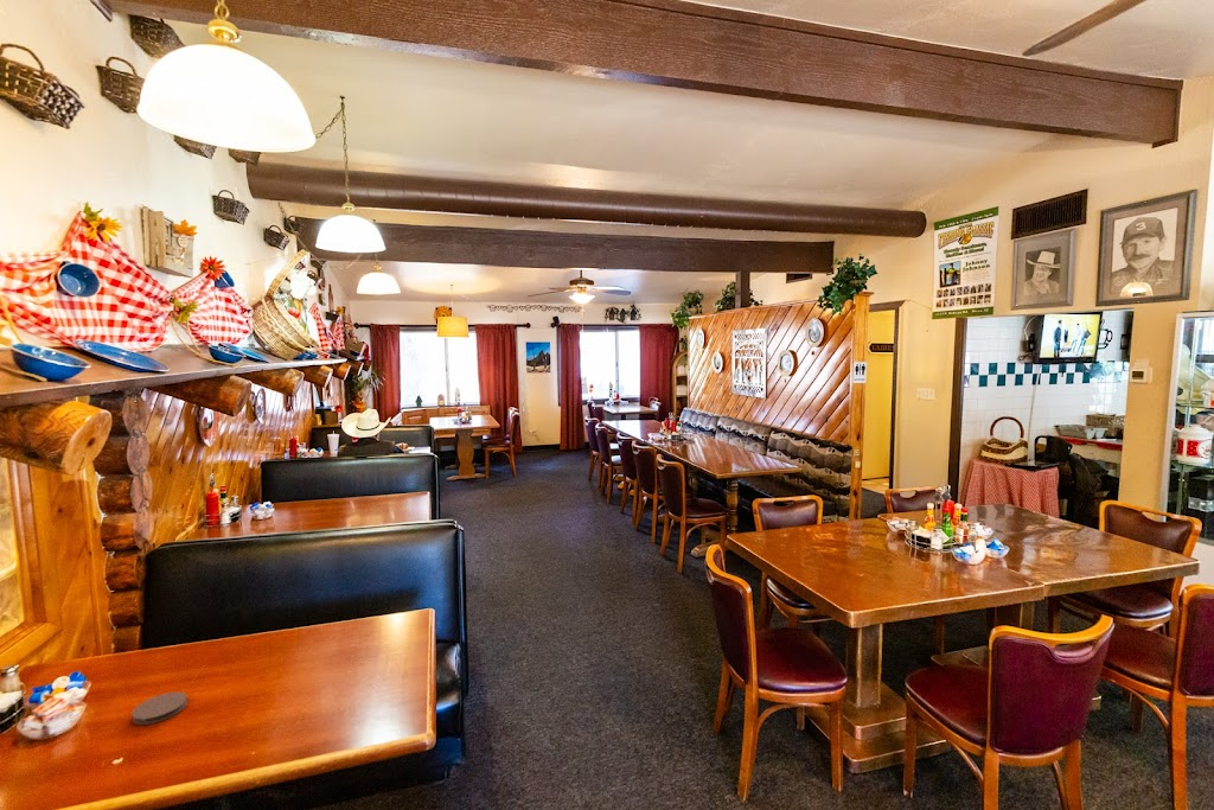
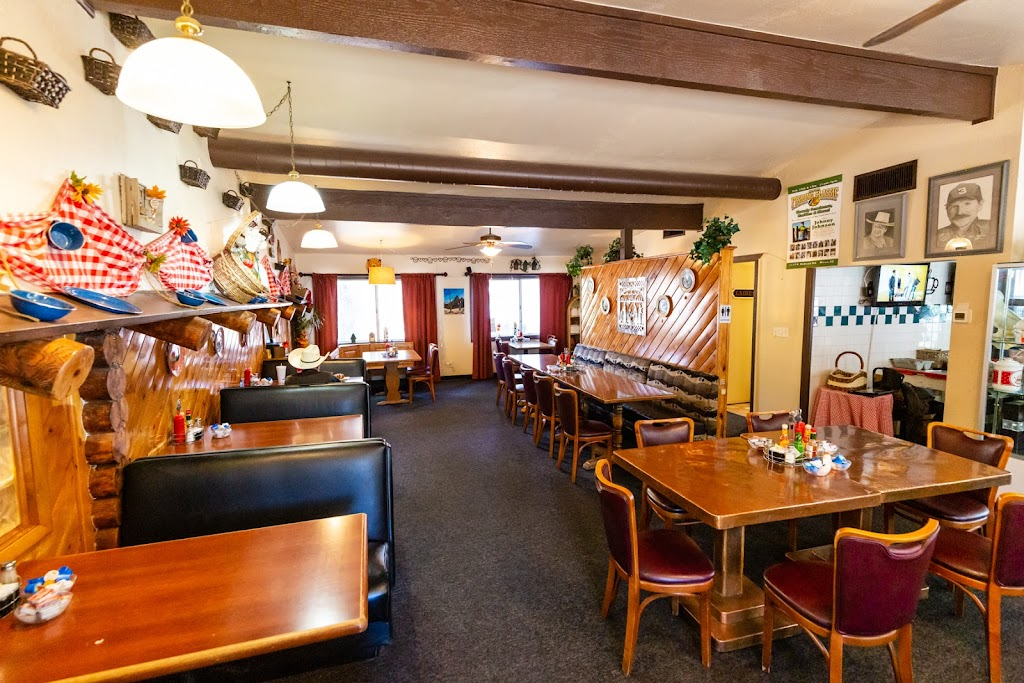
- coaster (160, 707)
